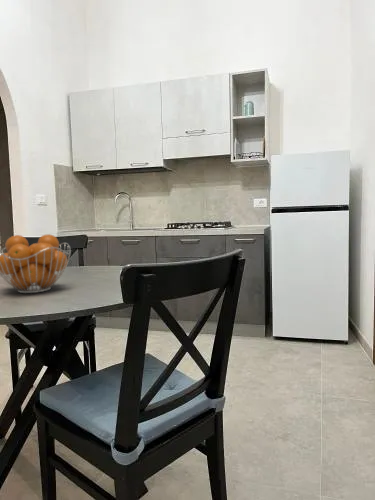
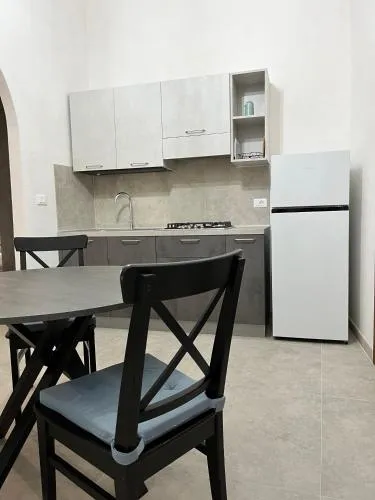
- fruit basket (32, 262)
